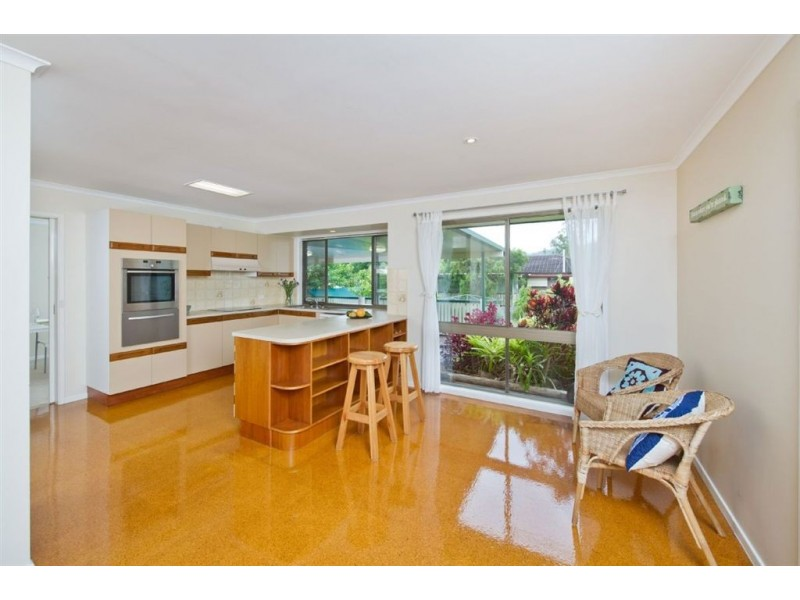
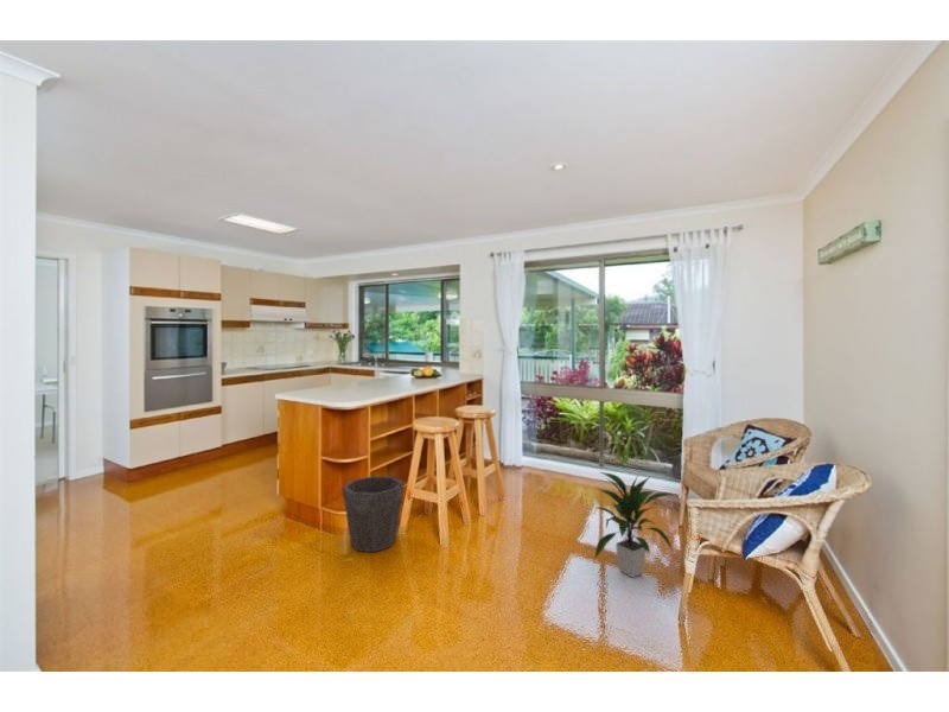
+ indoor plant (626, 520)
+ waste bin (374, 513)
